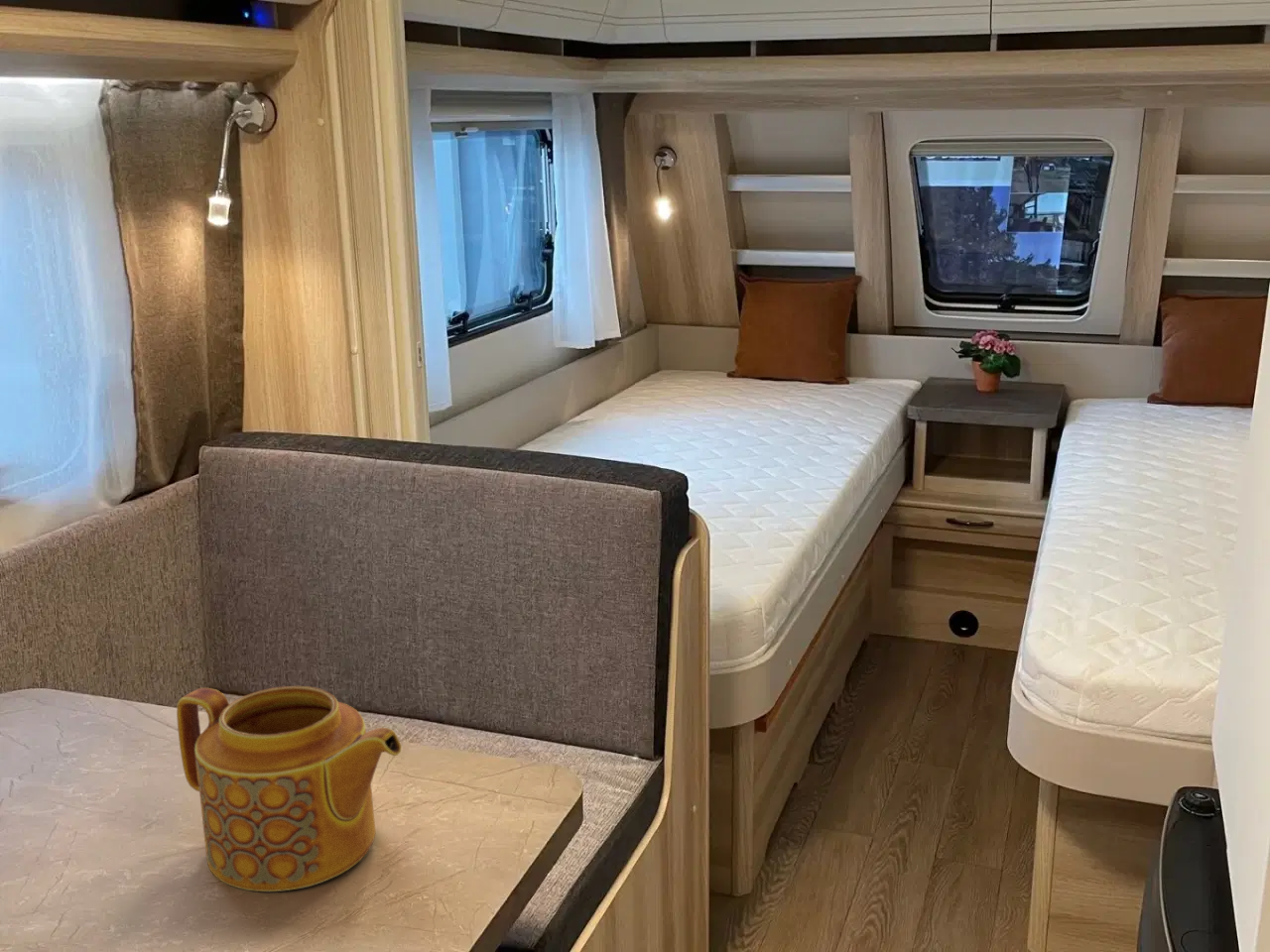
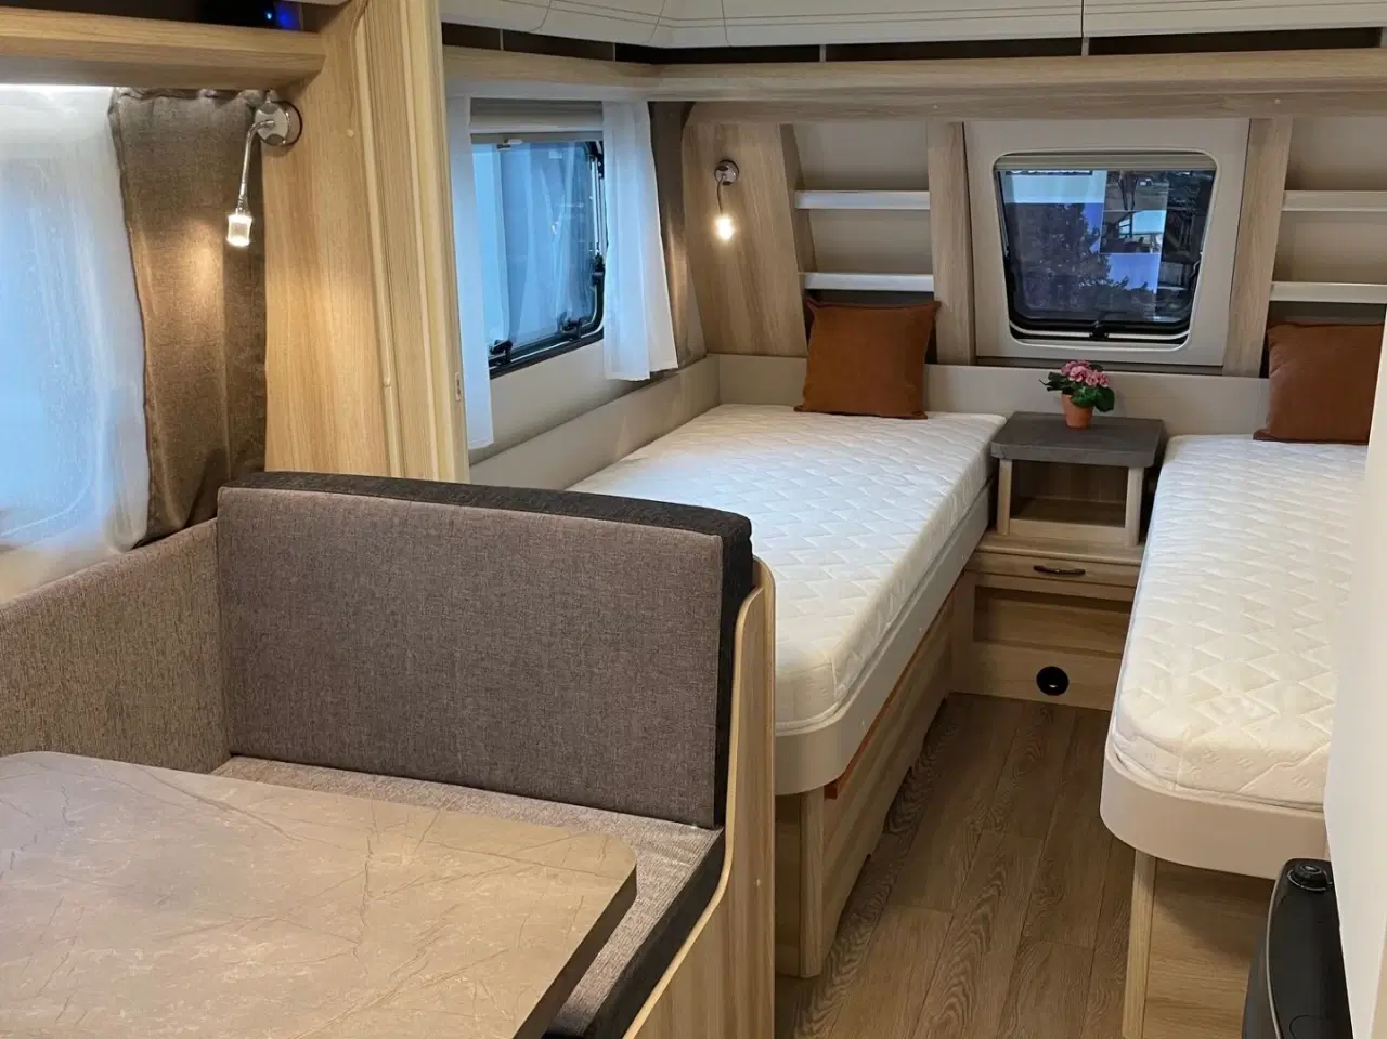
- teapot (291, 778)
